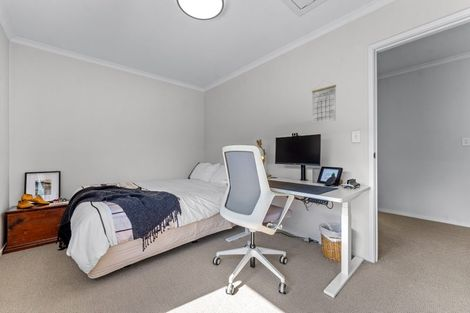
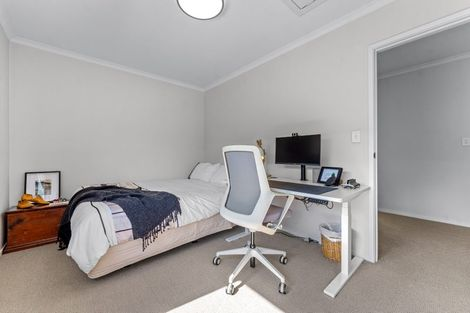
- calendar (323, 101)
